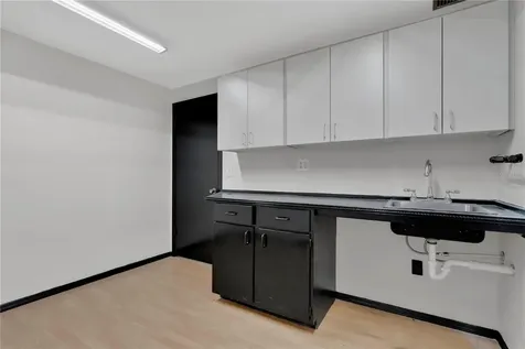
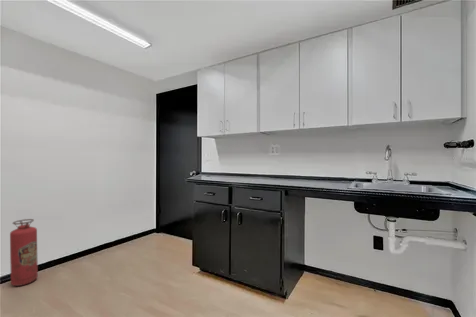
+ fire extinguisher (24, 251)
